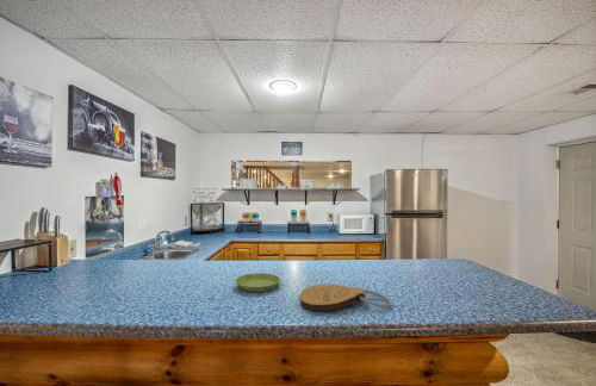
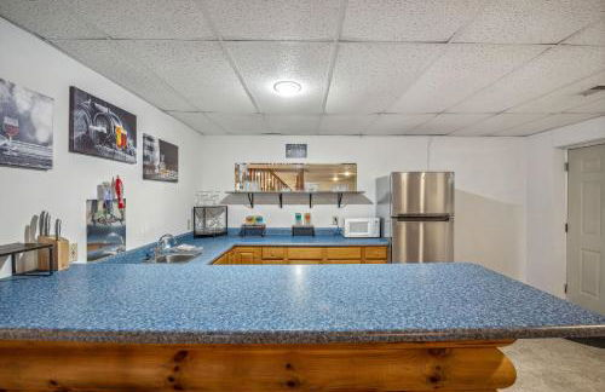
- saucer (257, 282)
- key chain (344, 295)
